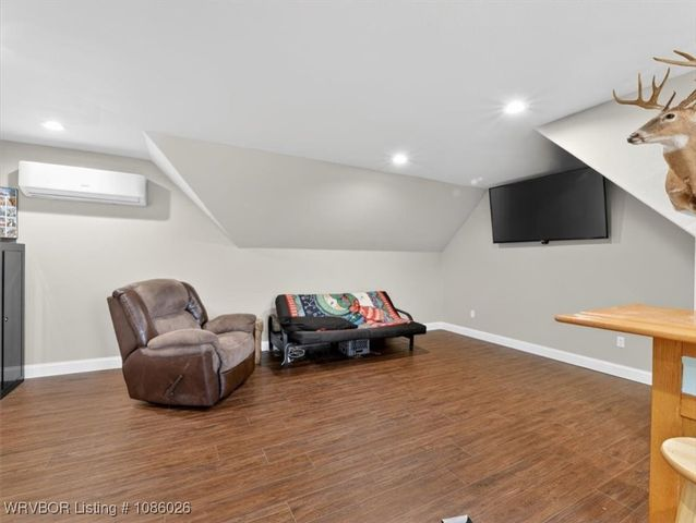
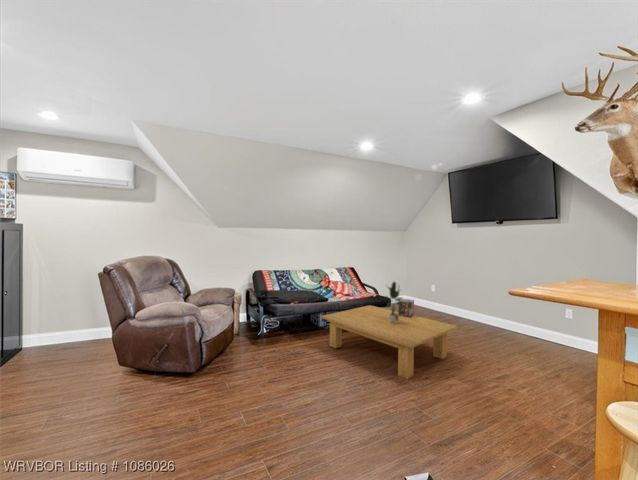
+ potted plant (394, 302)
+ coffee table (385, 336)
+ decorative box (405, 308)
